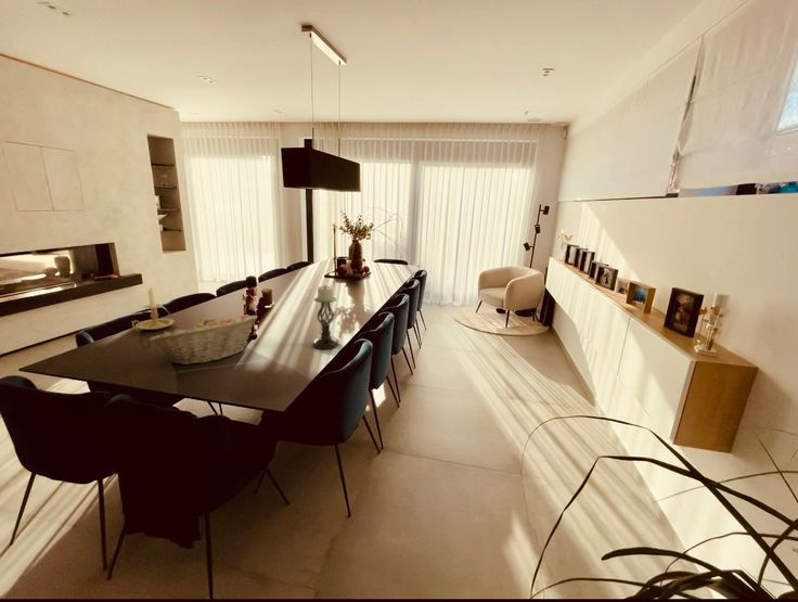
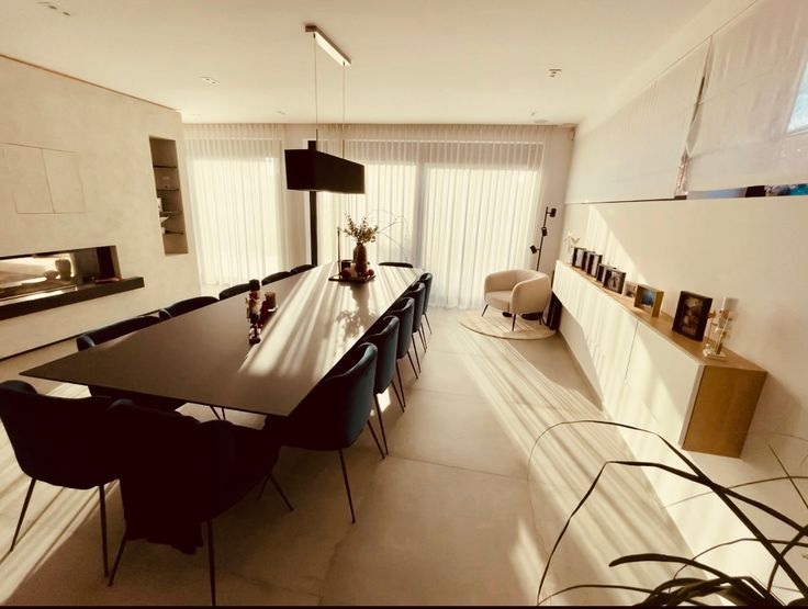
- candle holder (325, 315)
- candle holder (153, 307)
- fruit basket (207, 334)
